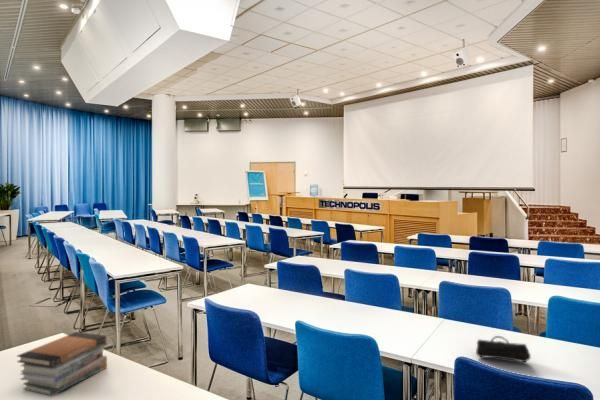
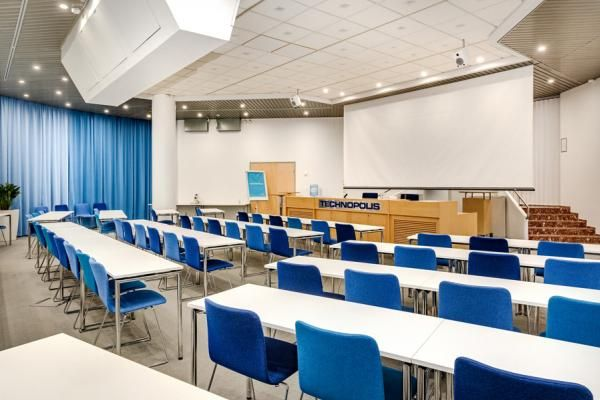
- pencil case (502, 349)
- book stack (65, 361)
